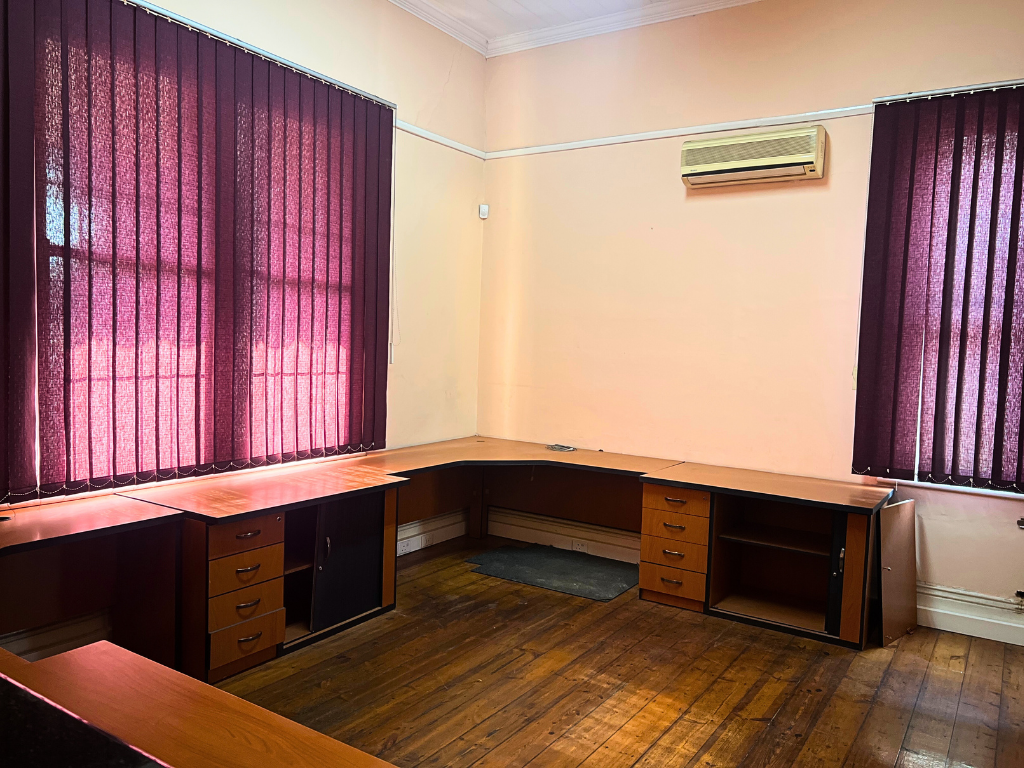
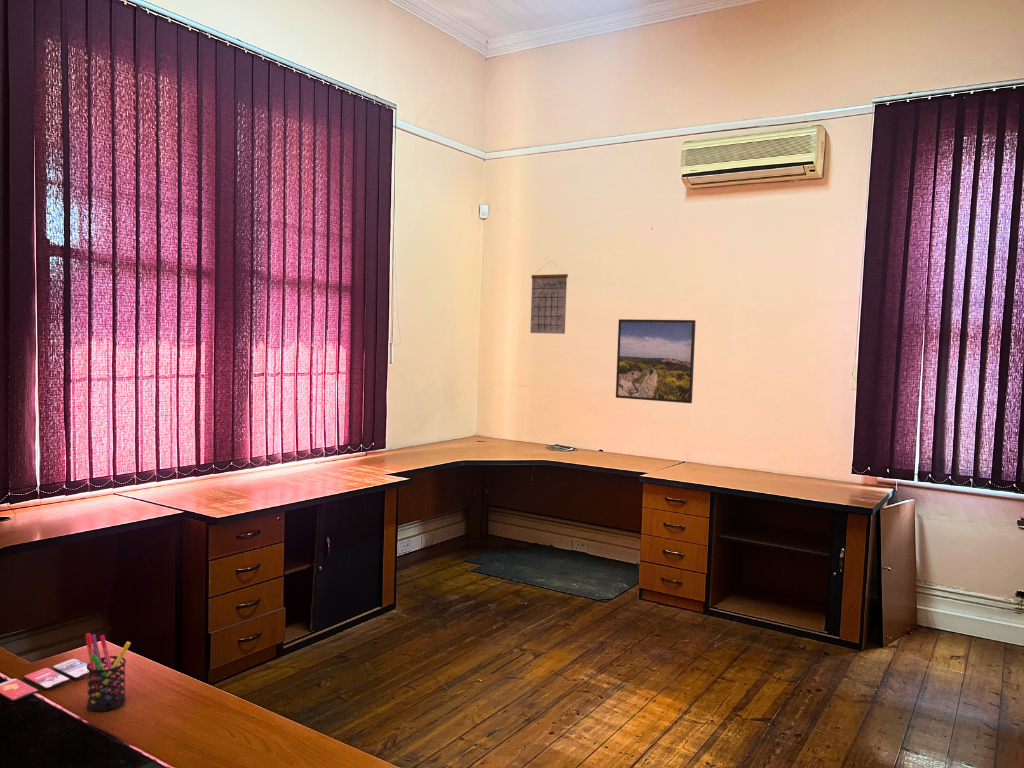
+ pen holder (102, 670)
+ calendar (548, 297)
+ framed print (654, 360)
+ smartphone (45, 678)
